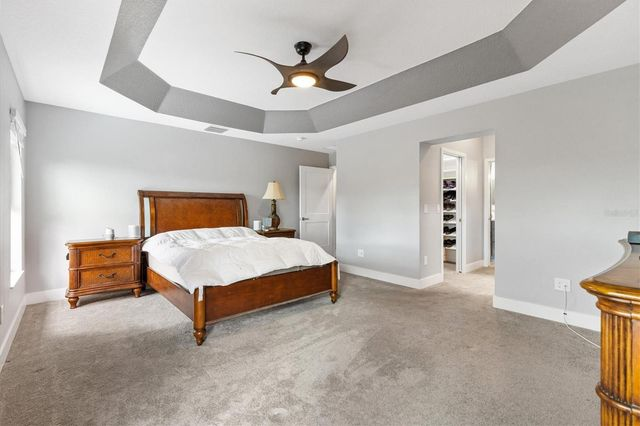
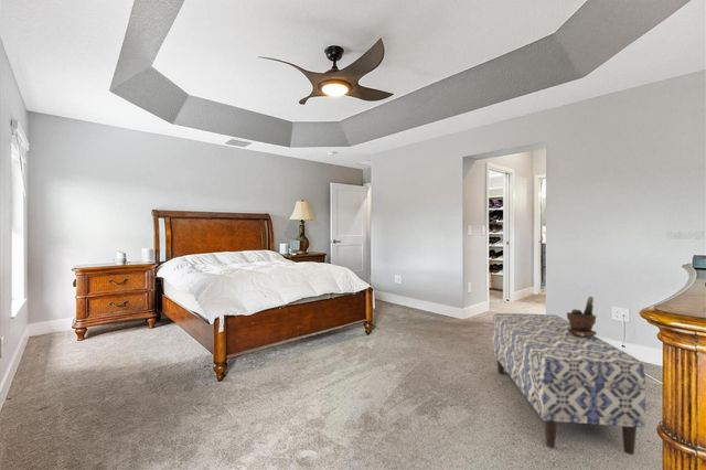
+ potted plant (581, 316)
+ bench (550, 367)
